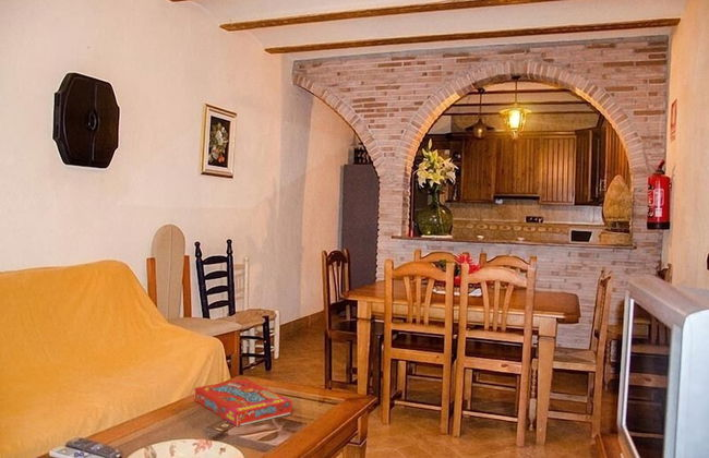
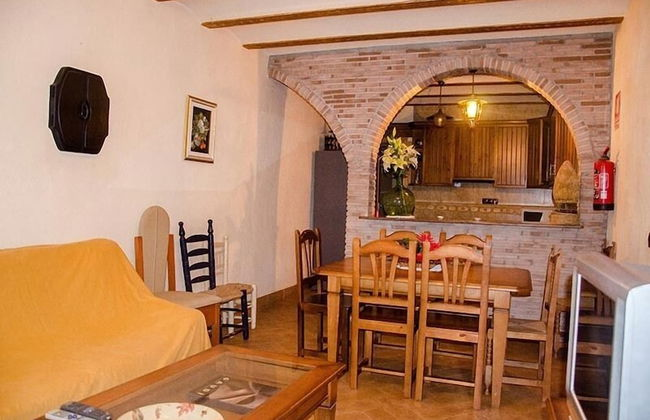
- snack box (241, 400)
